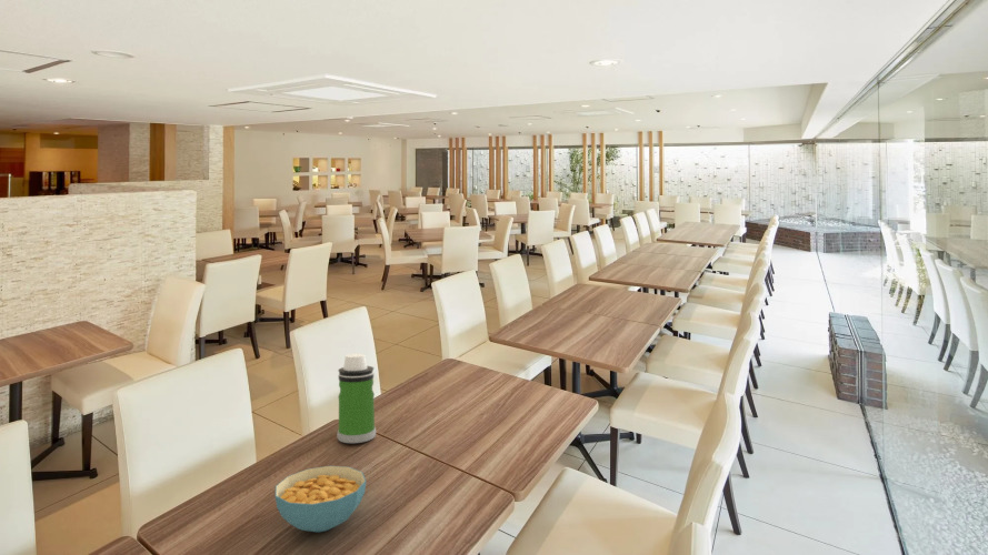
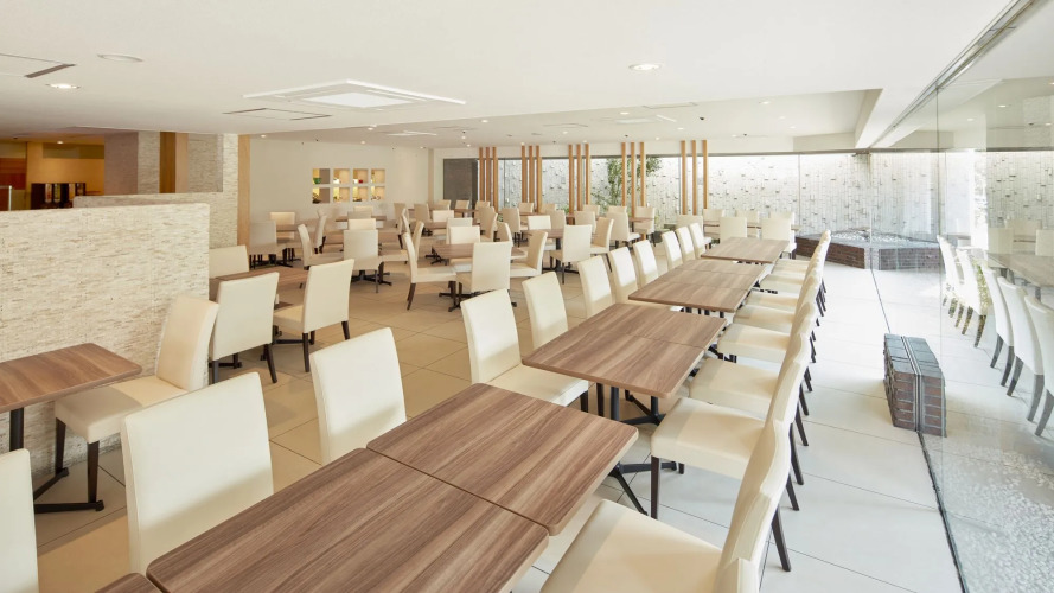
- water bottle (356, 395)
- cereal bowl (321, 504)
